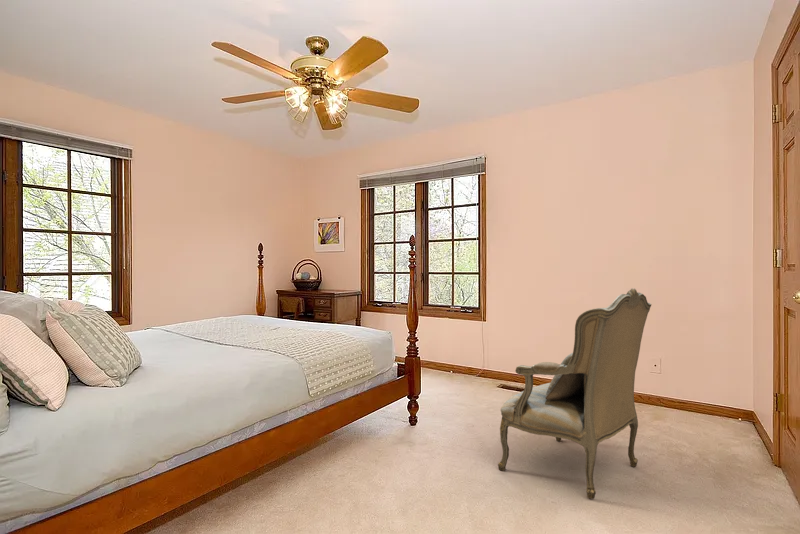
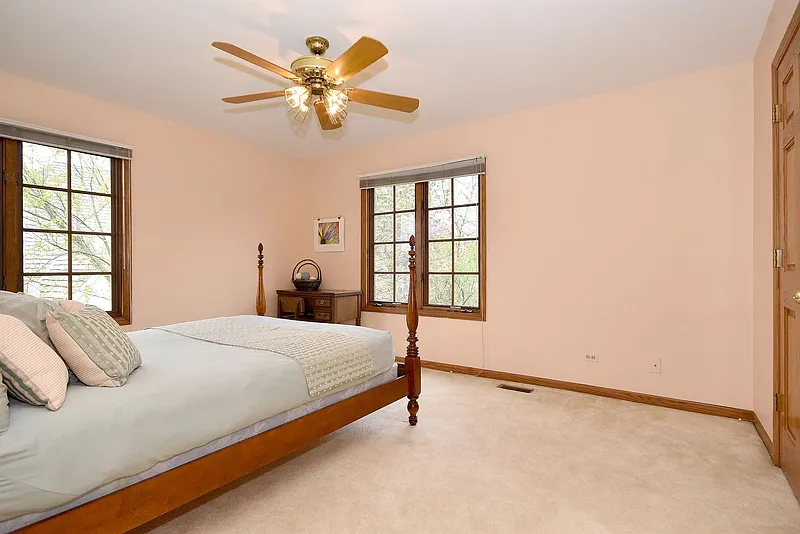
- armchair (575, 377)
